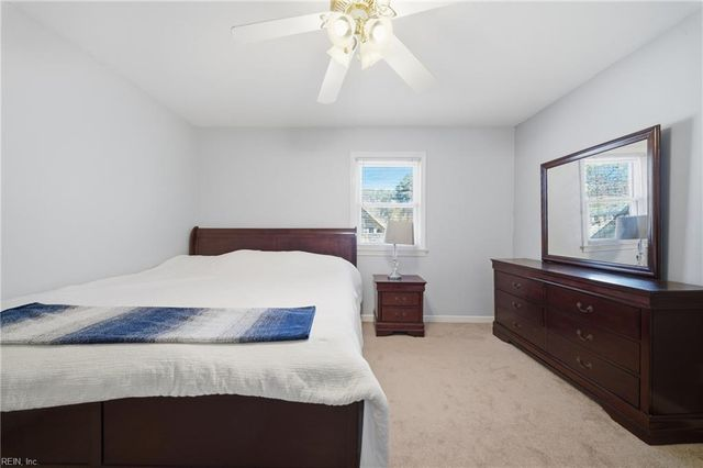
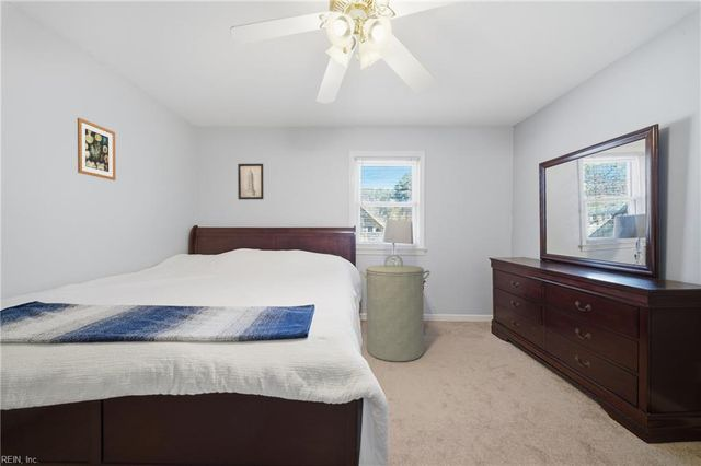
+ wall art (97, 151)
+ wall art (250, 182)
+ laundry hamper (394, 302)
